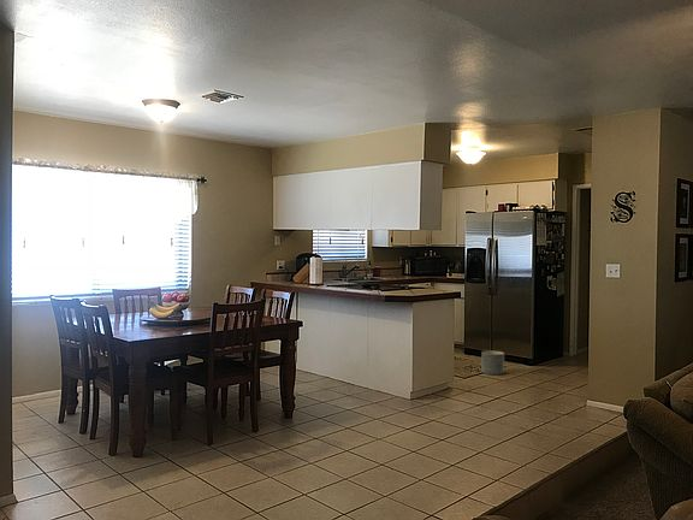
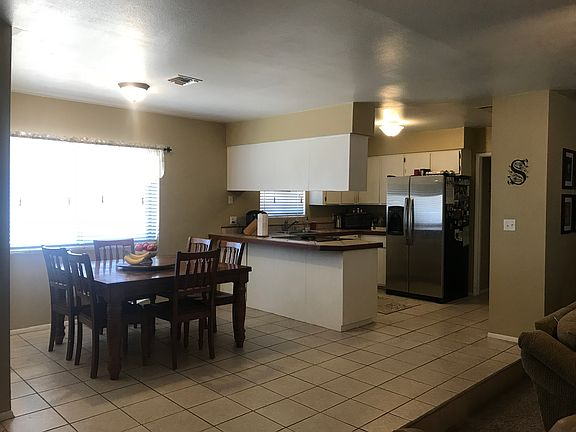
- planter (492, 362)
